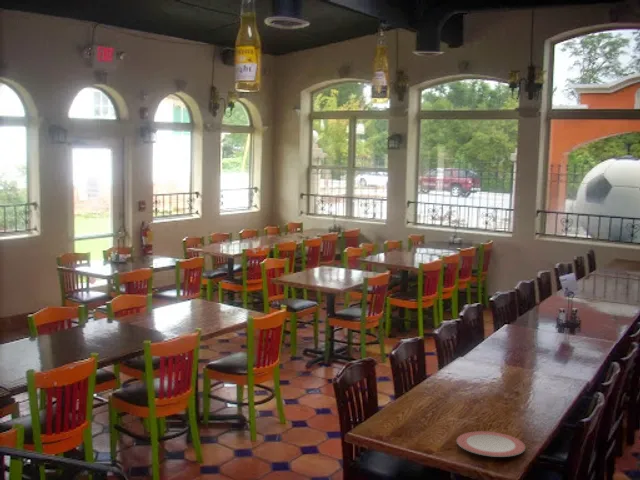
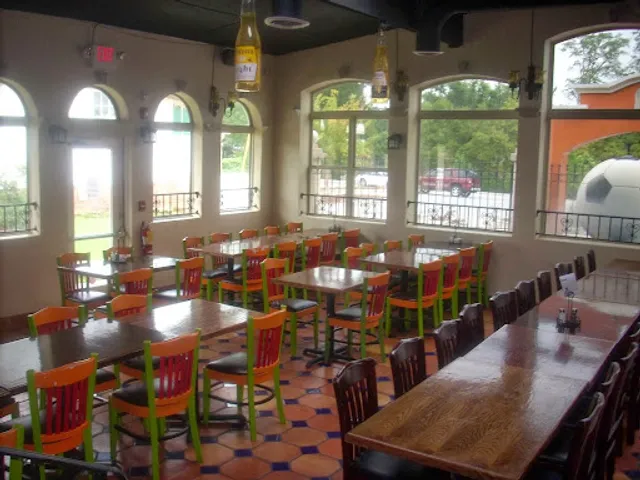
- plate (490, 445)
